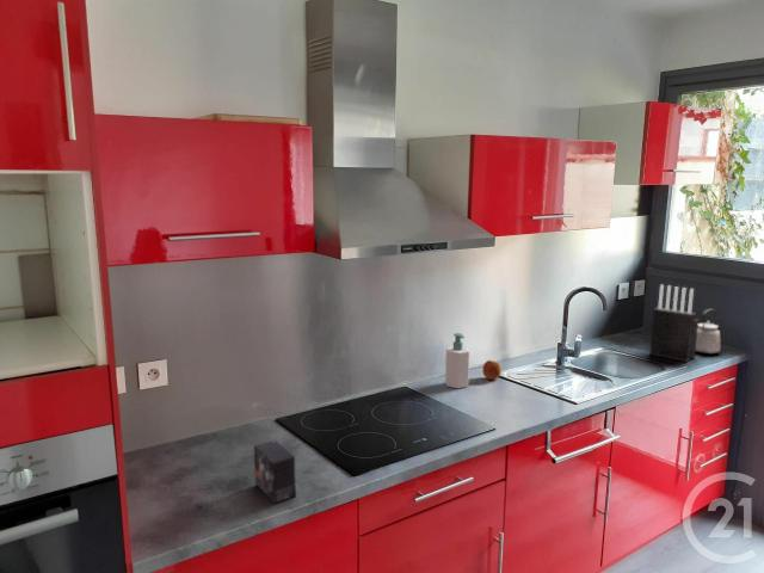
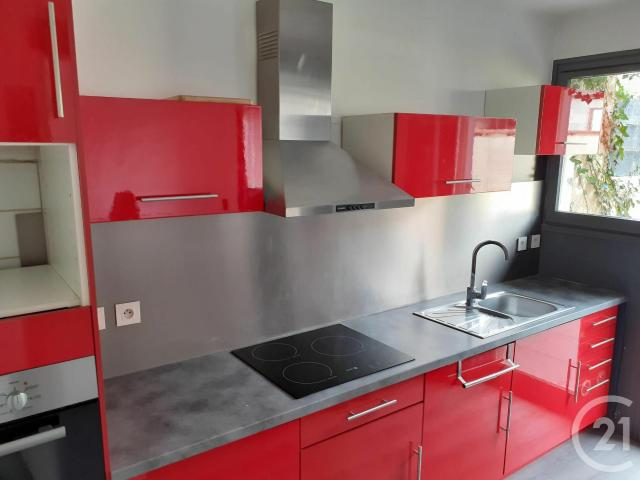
- knife block (676, 321)
- apple (491, 369)
- soap bottle (457, 359)
- small box (275, 470)
- kettle (709, 329)
